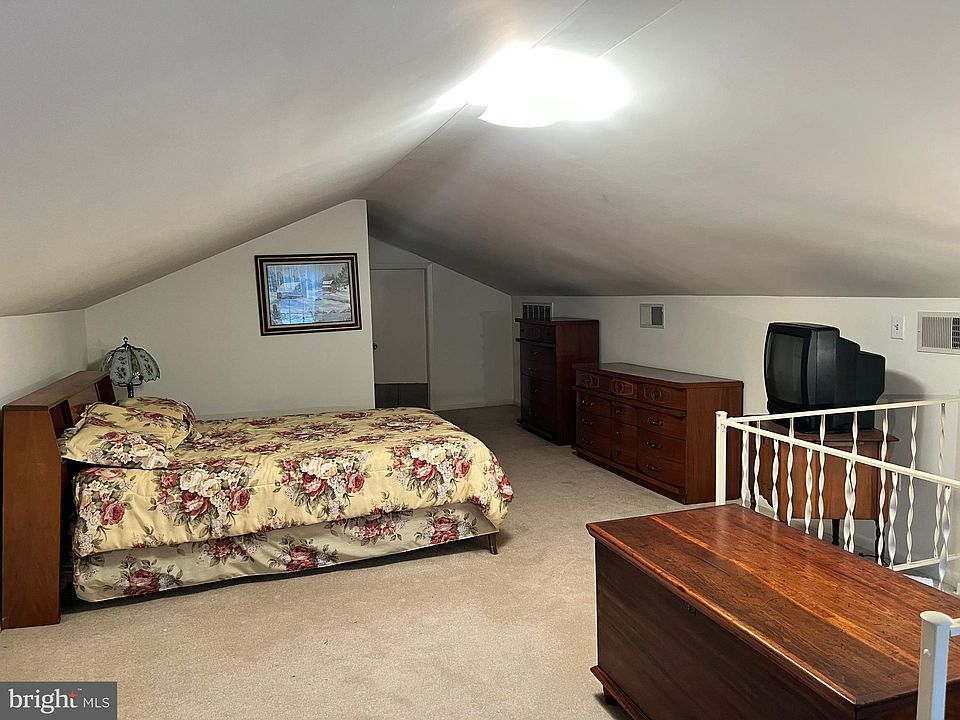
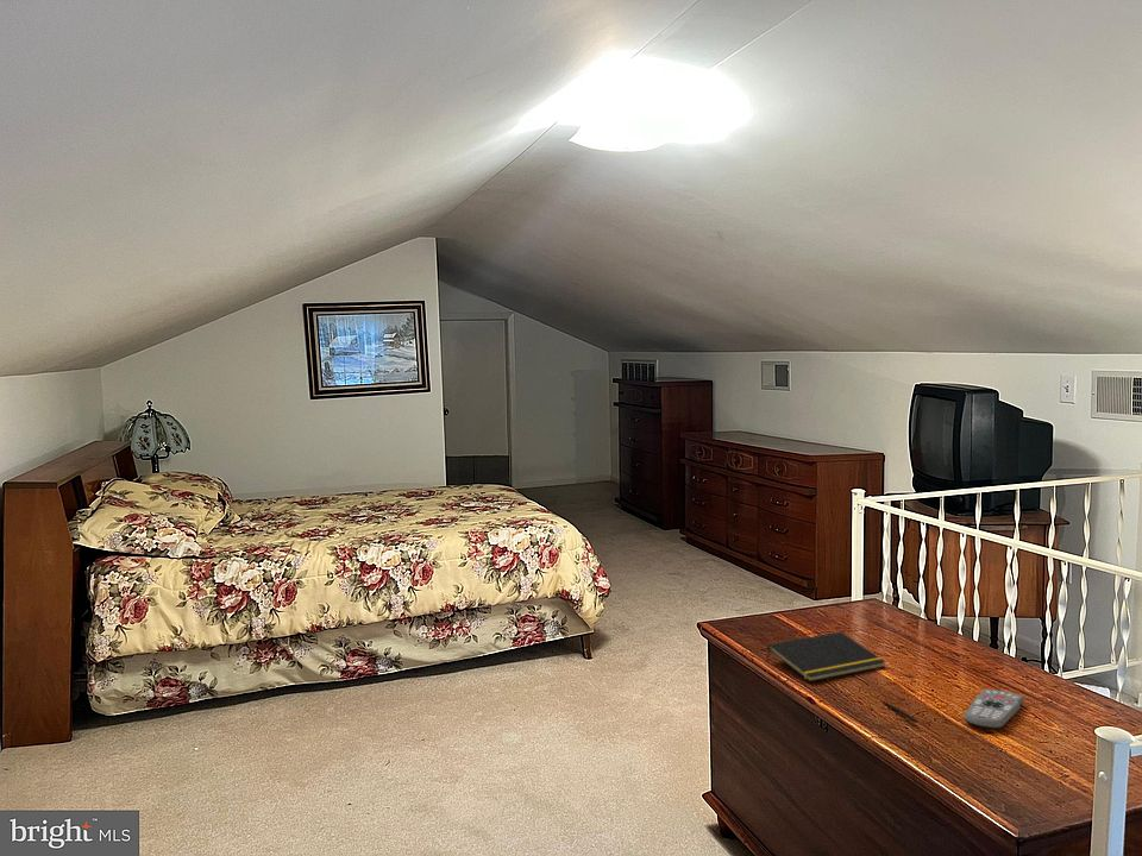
+ remote control (992, 709)
+ pen (898, 710)
+ notepad (826, 655)
